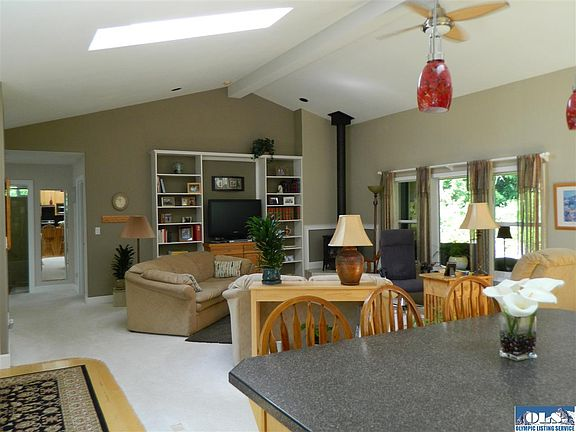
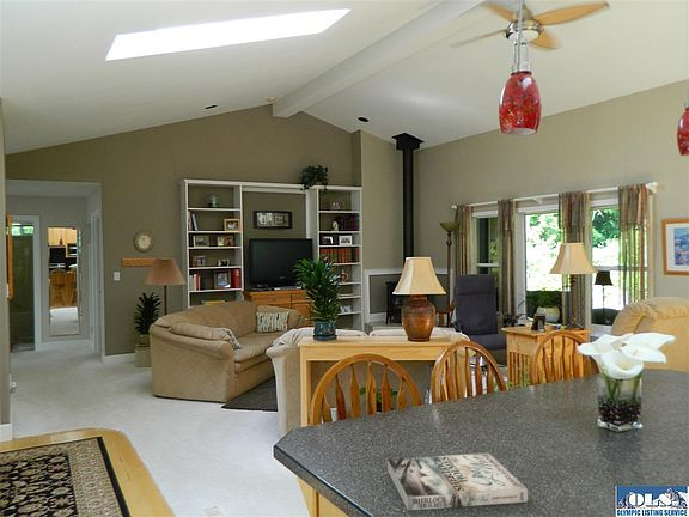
+ book (452, 479)
